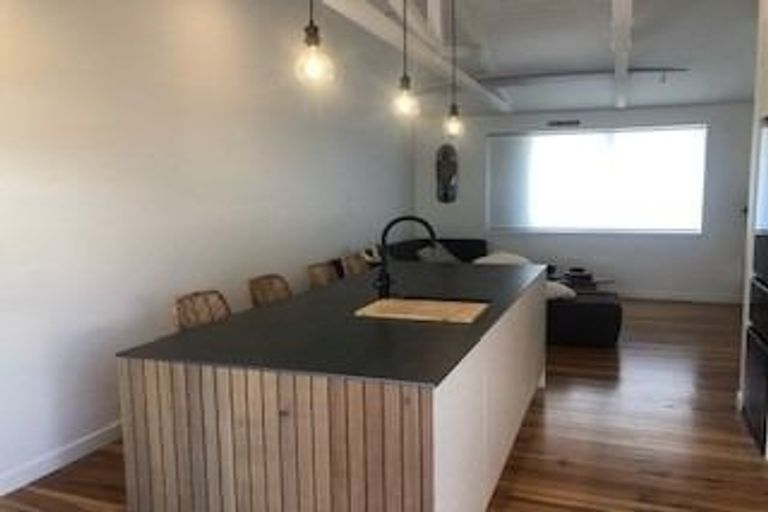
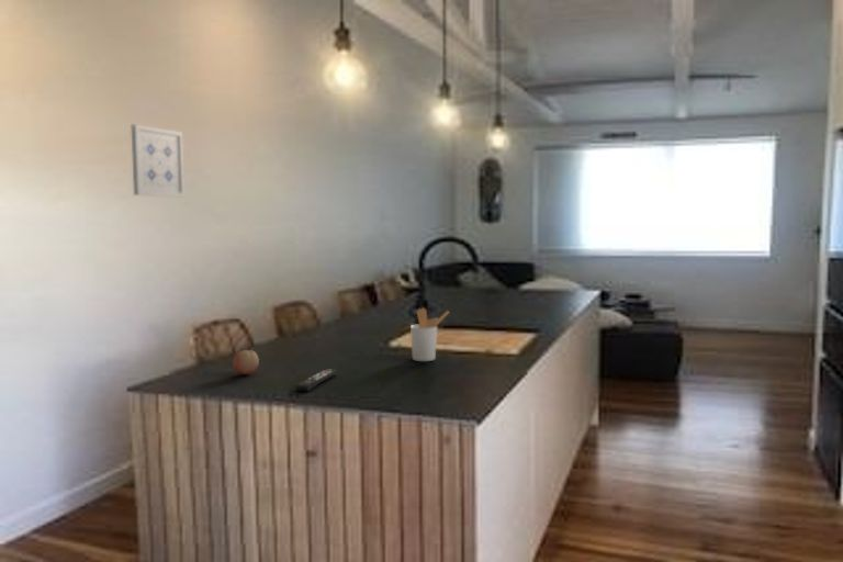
+ remote control (317, 379)
+ fruit (246, 362)
+ wall art (158, 162)
+ utensil holder (430, 334)
